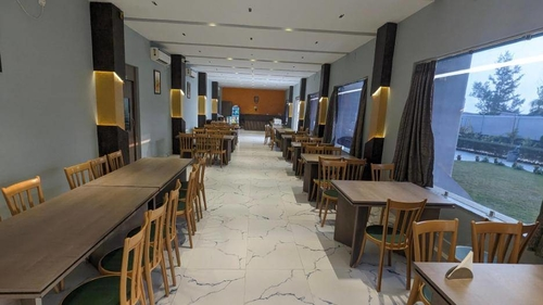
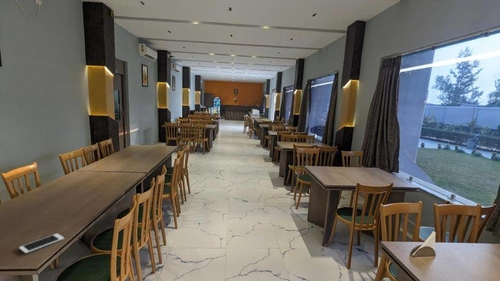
+ cell phone (42, 242)
